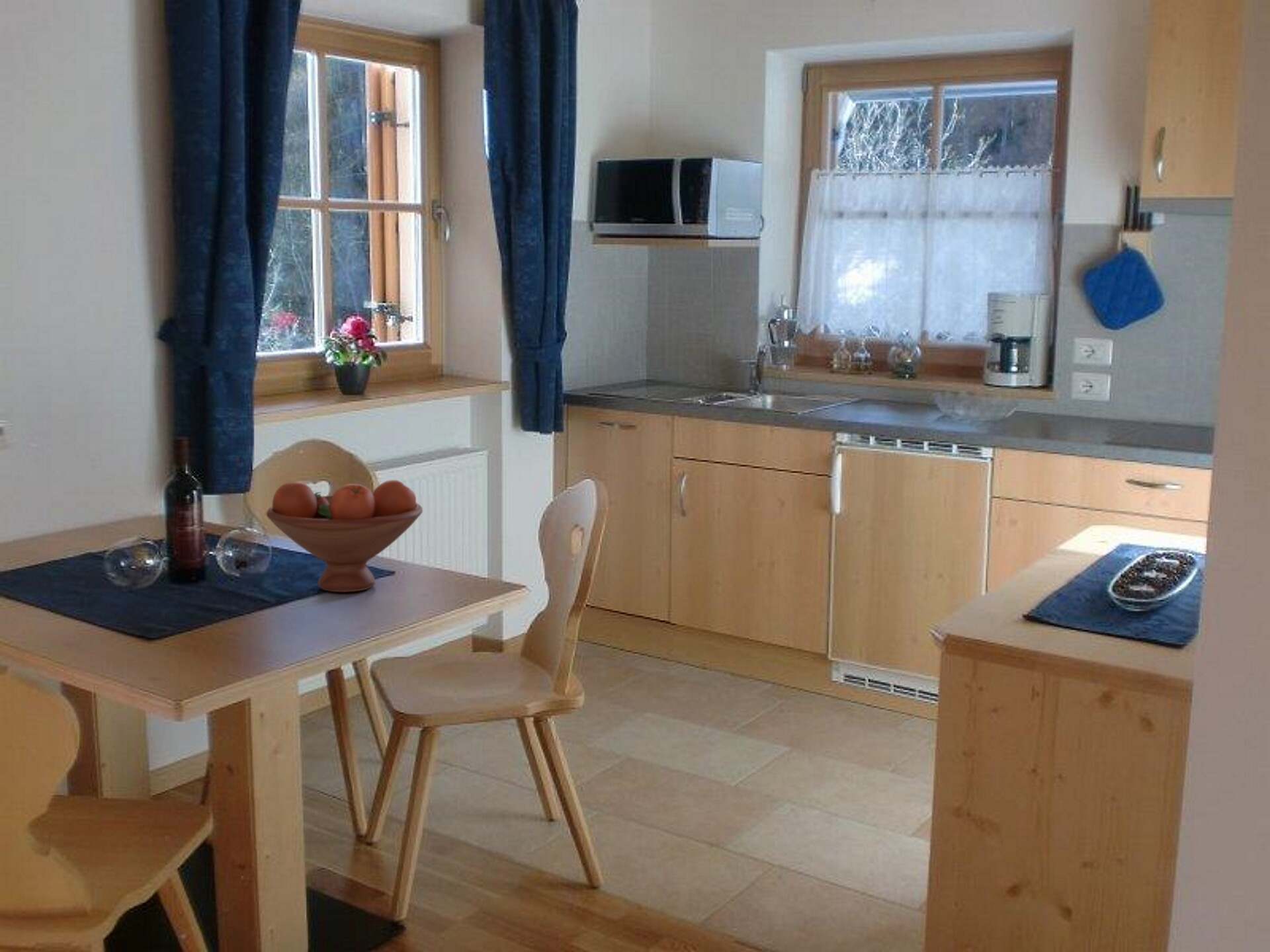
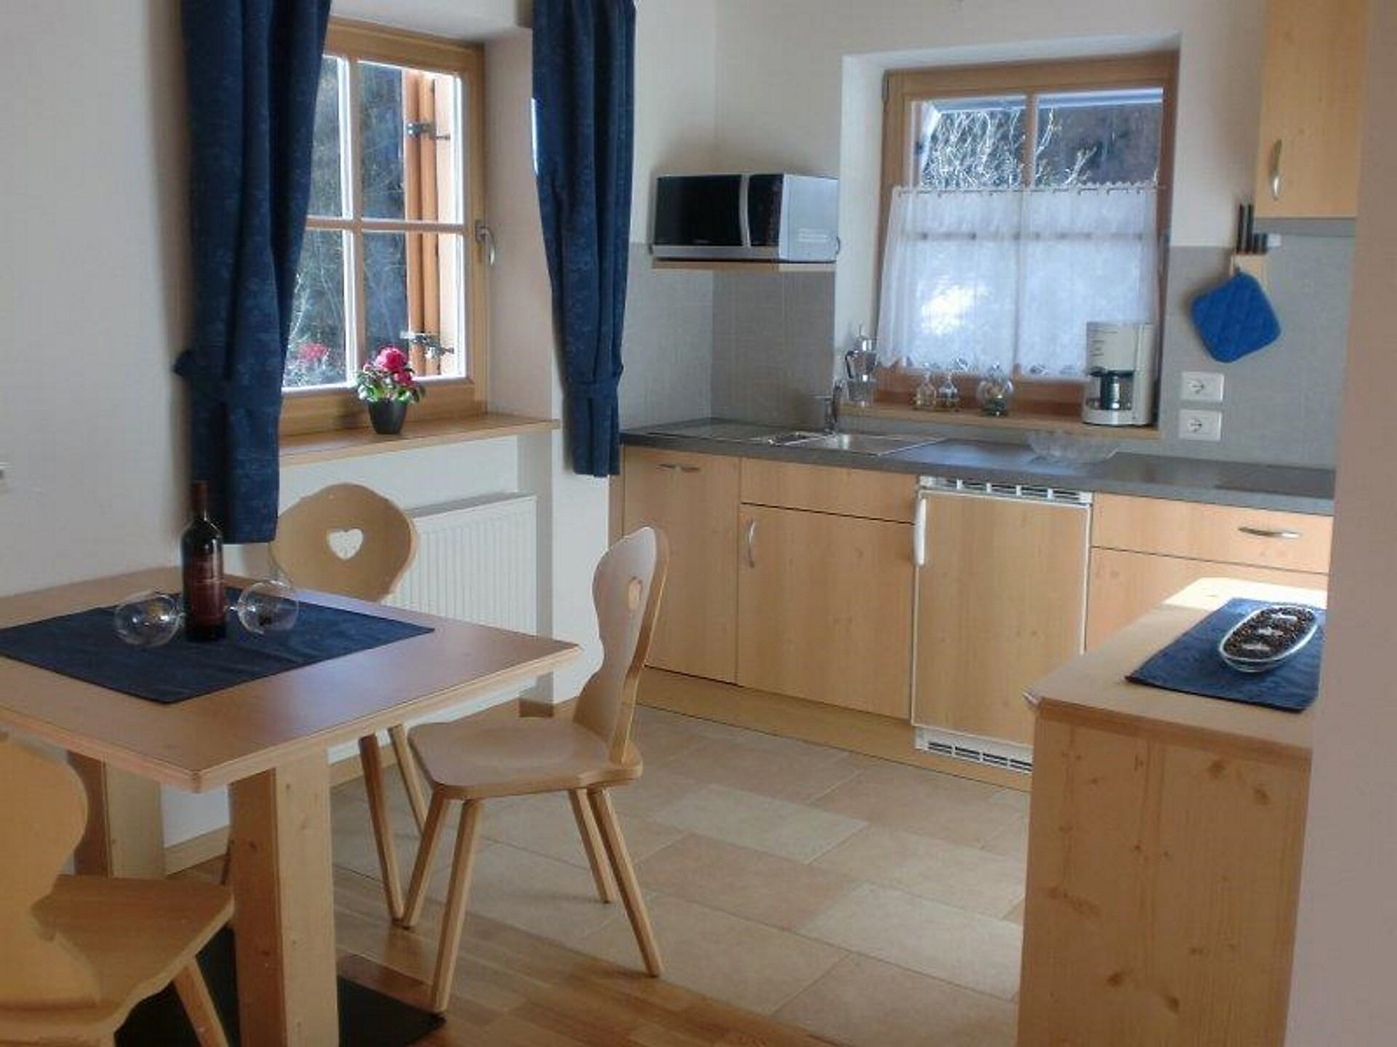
- fruit bowl (345, 532)
